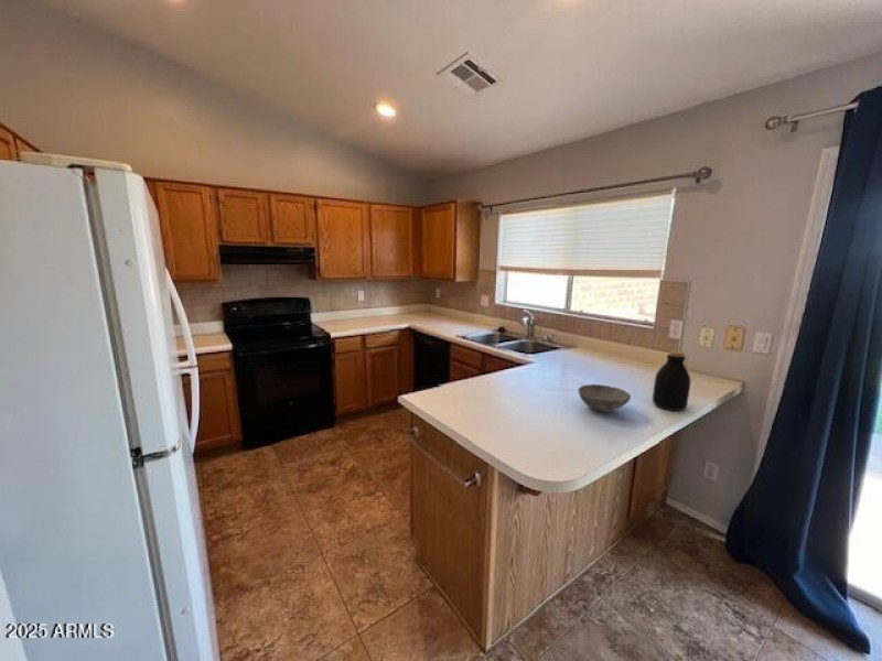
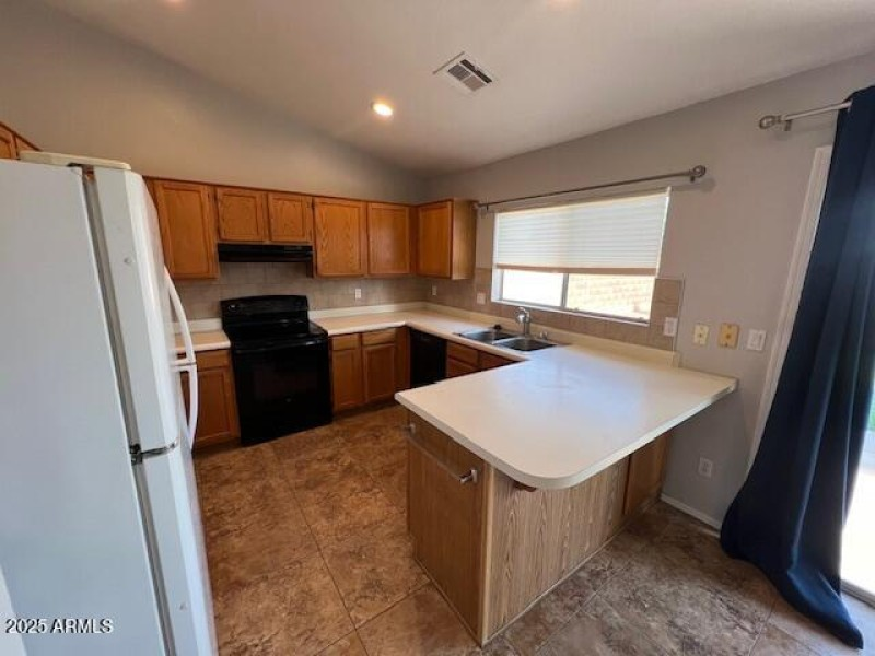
- bottle (673, 379)
- bowl (602, 400)
